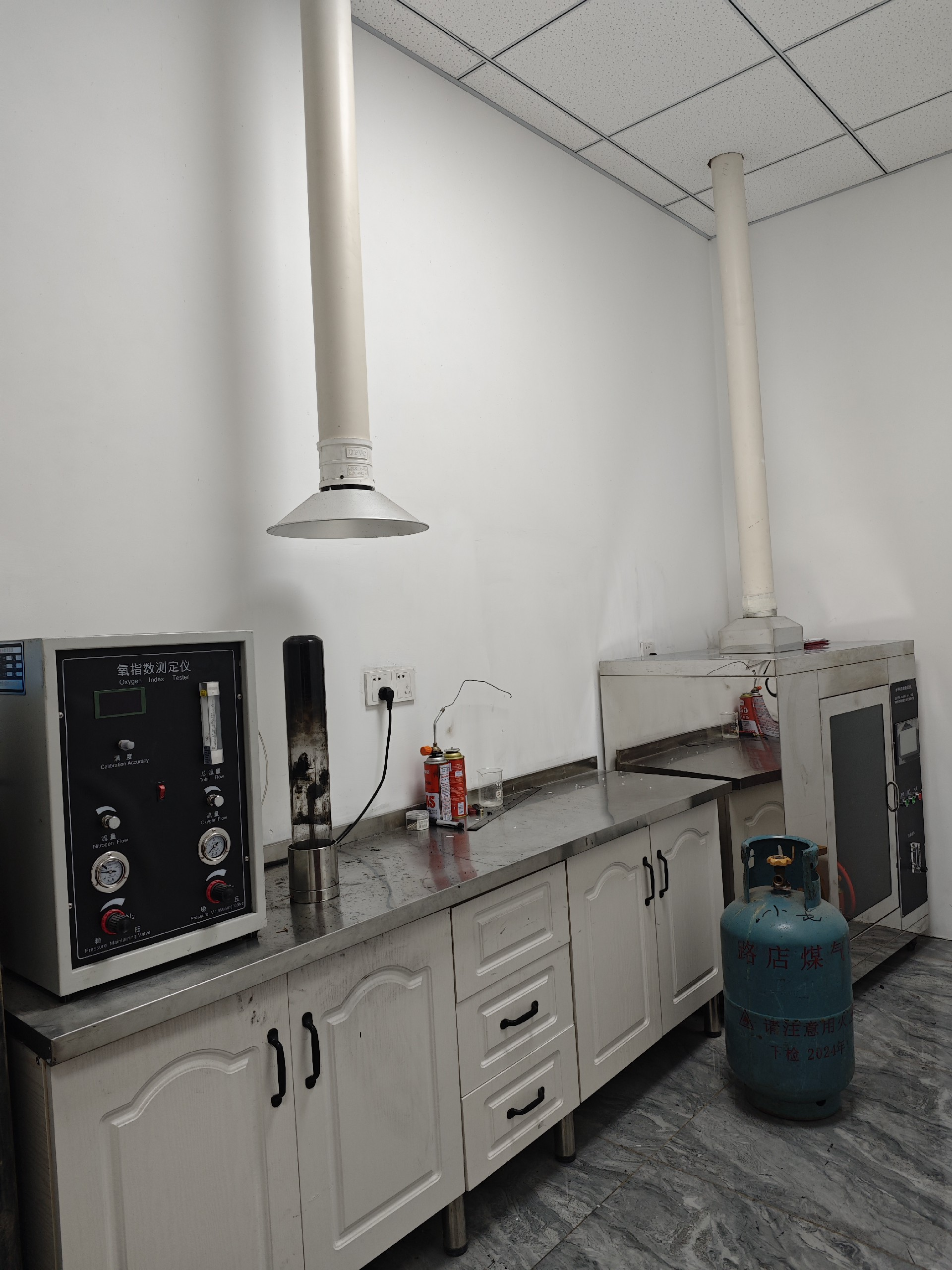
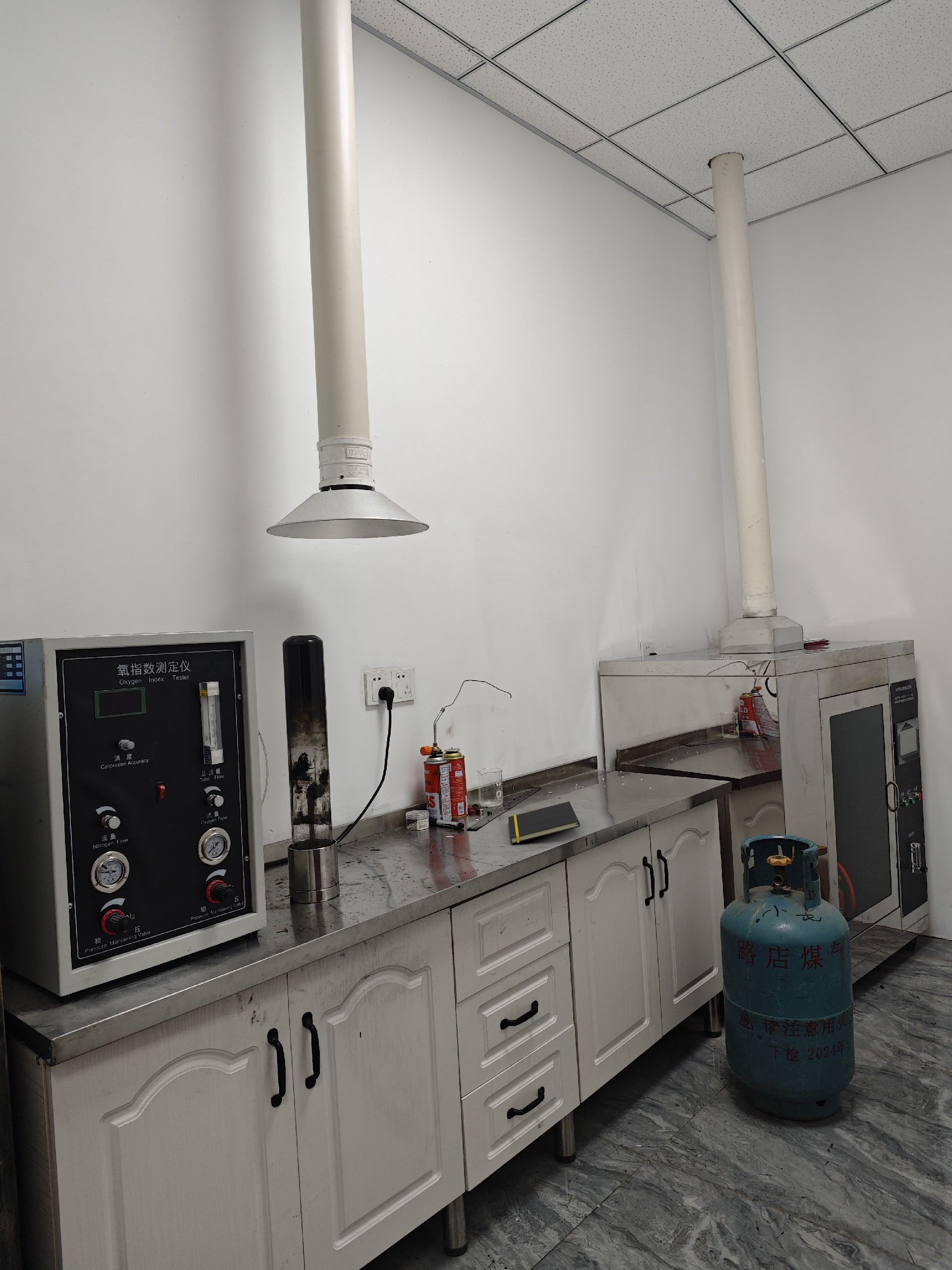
+ notepad (542, 822)
